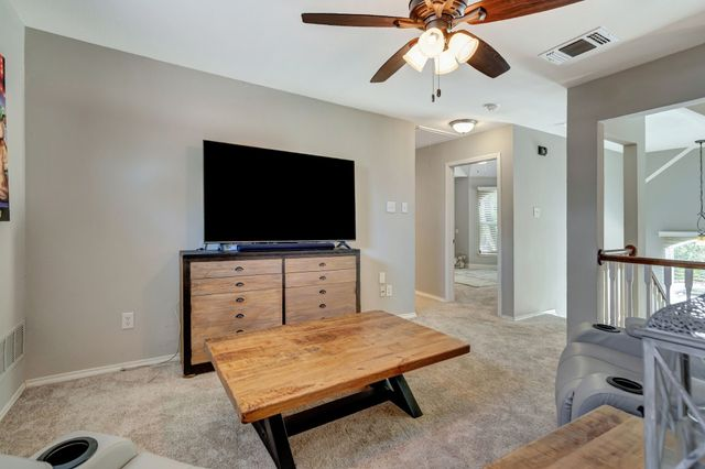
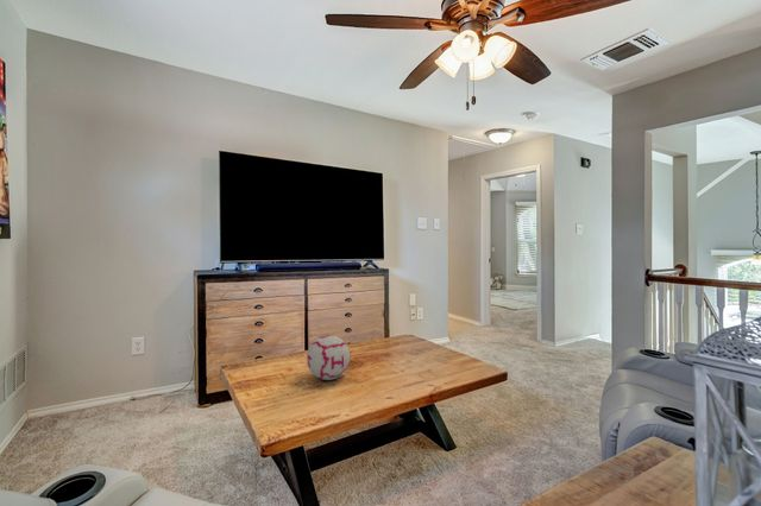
+ decorative ball (328, 356)
